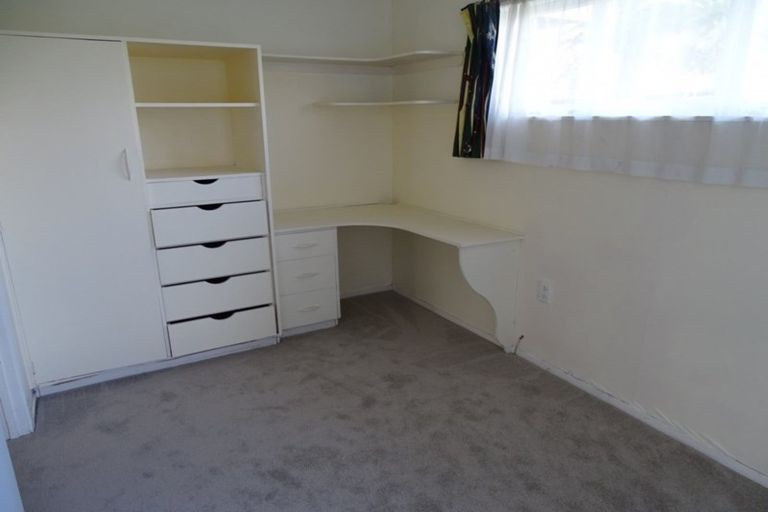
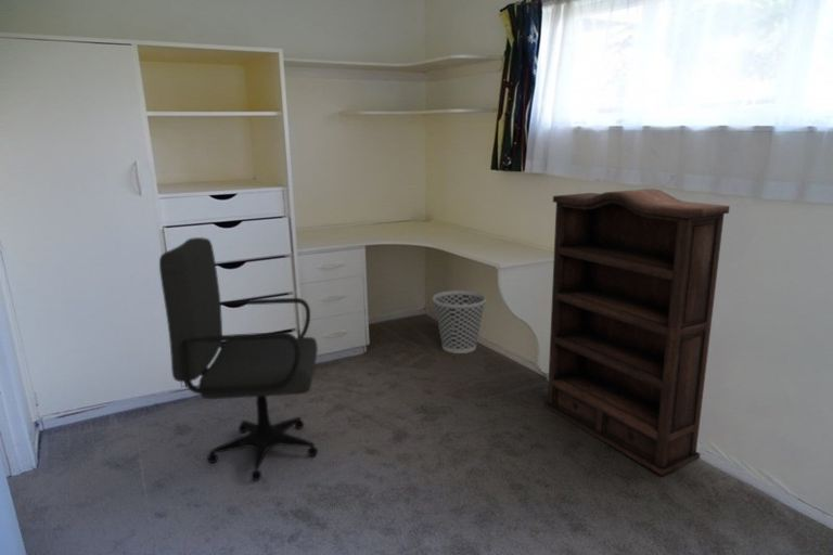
+ office chair (254, 351)
+ bookshelf (623, 317)
+ wastebasket (459, 322)
